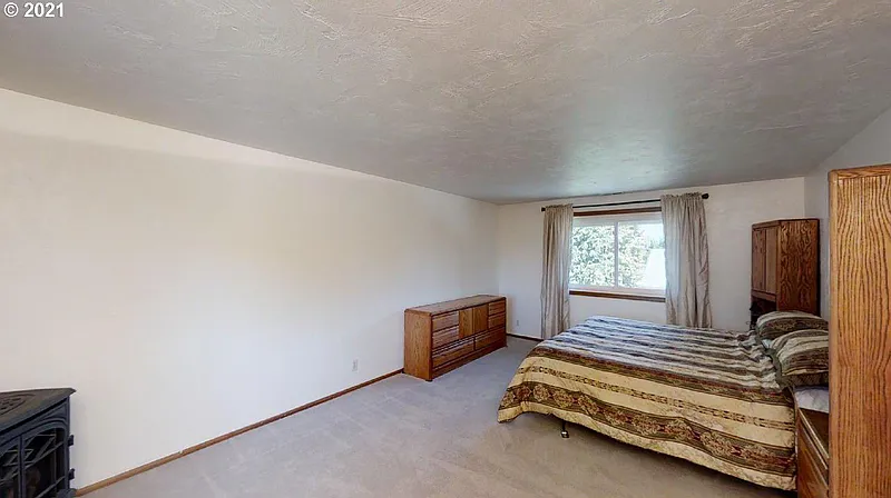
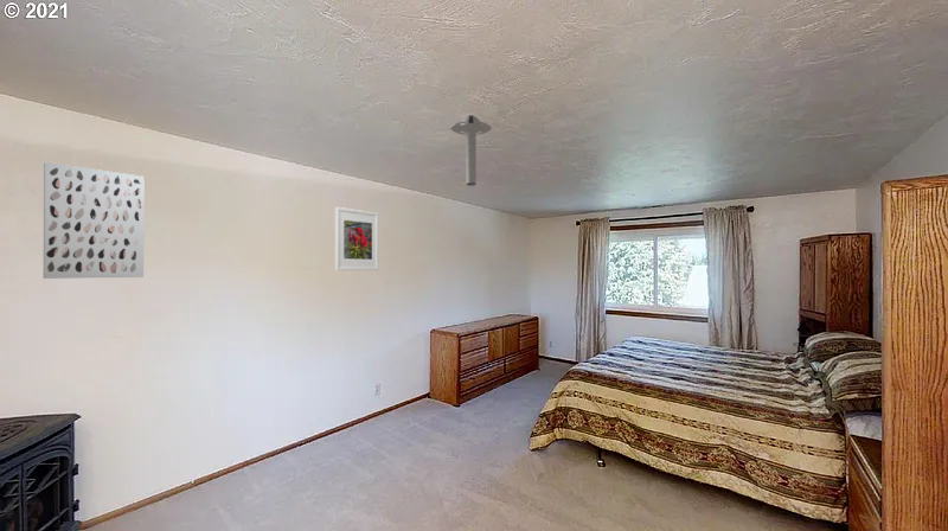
+ wall art (97, 223)
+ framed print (358, 239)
+ ceiling light (470, 151)
